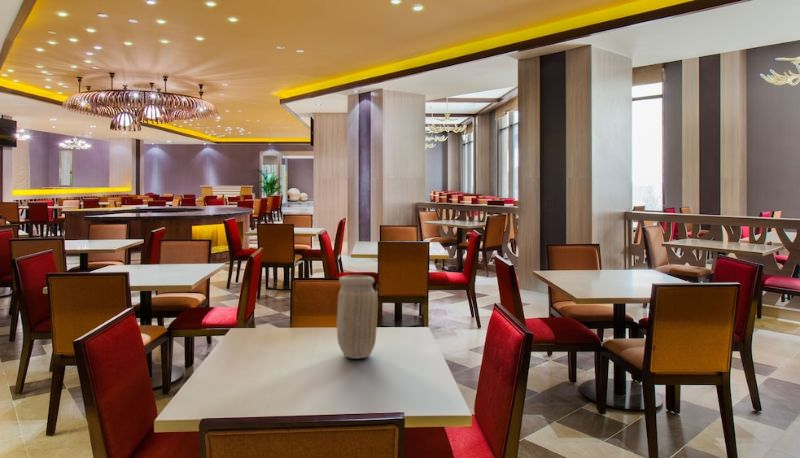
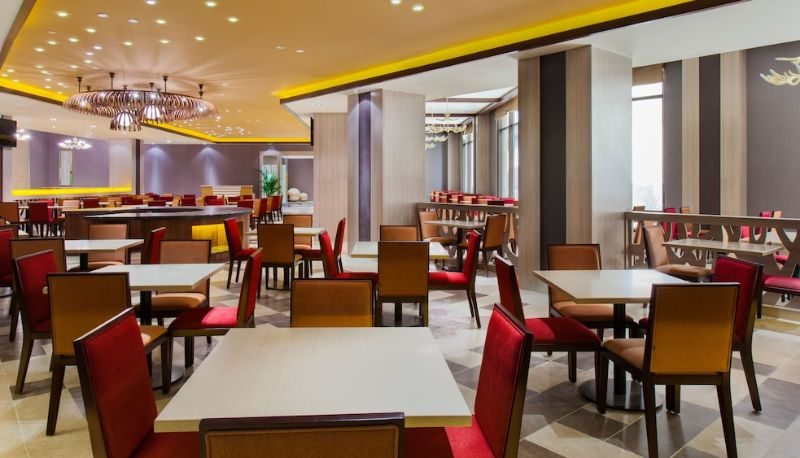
- vase (357, 315)
